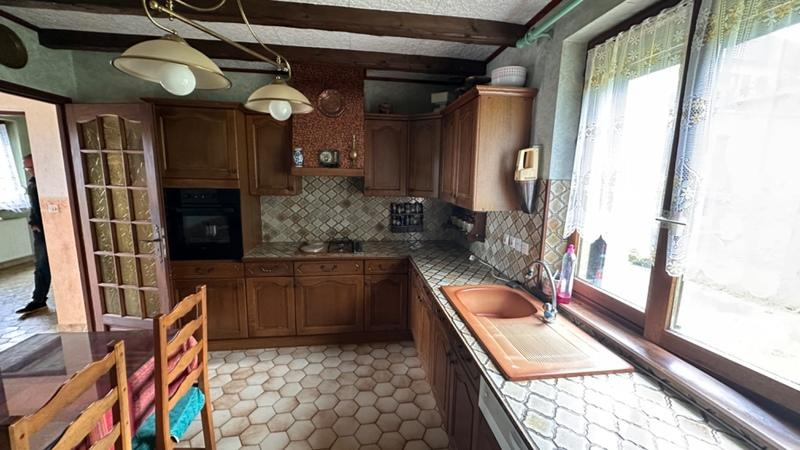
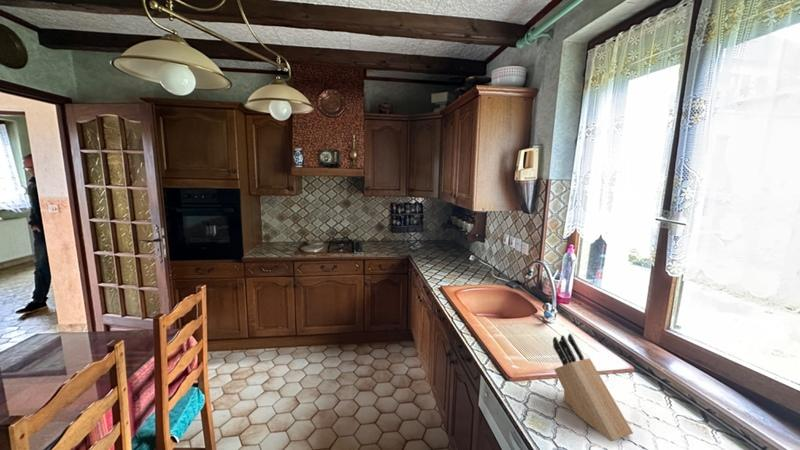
+ knife block (586, 380)
